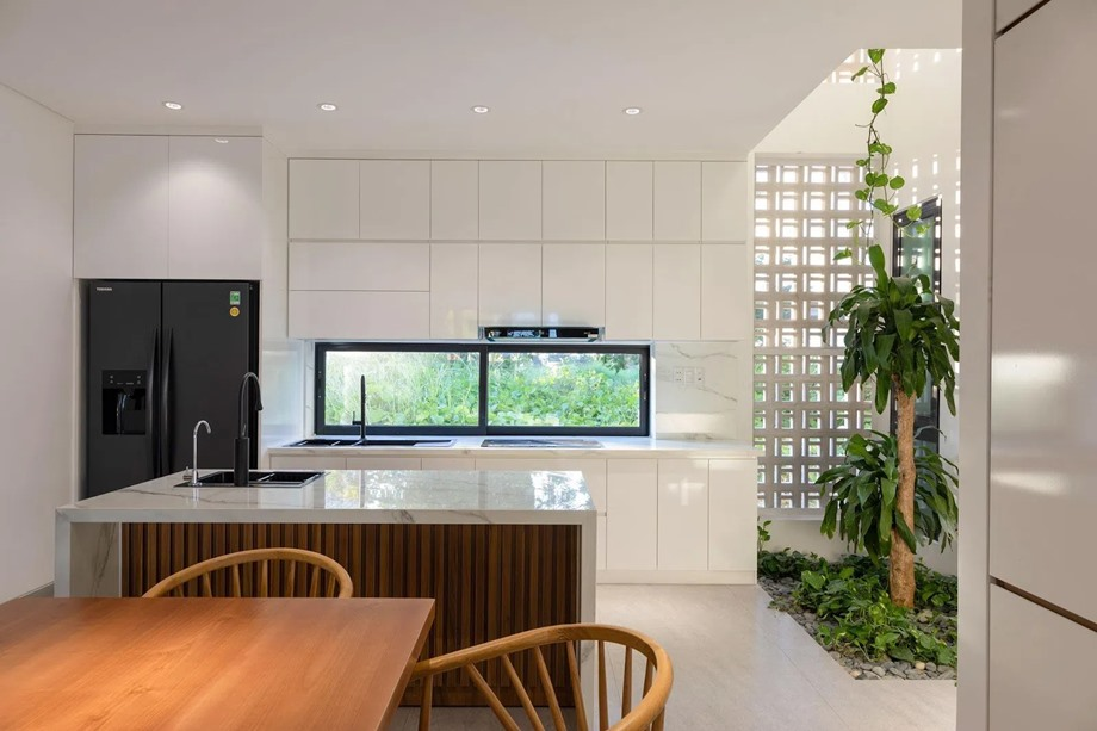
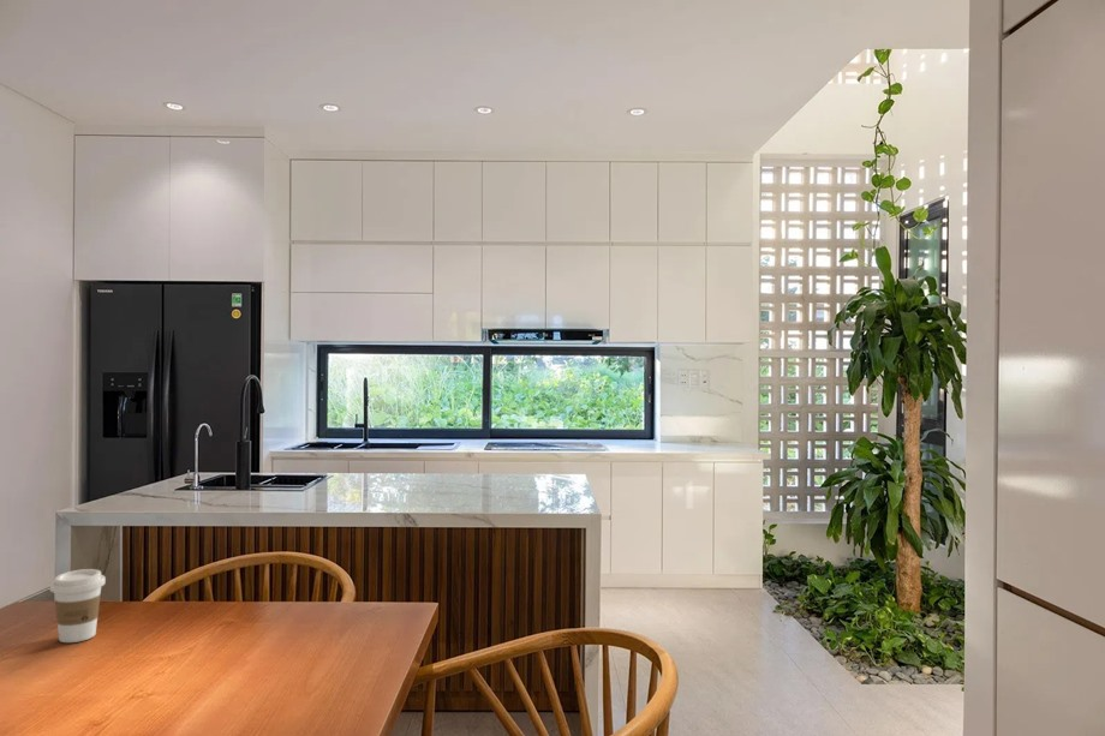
+ coffee cup (77, 605)
